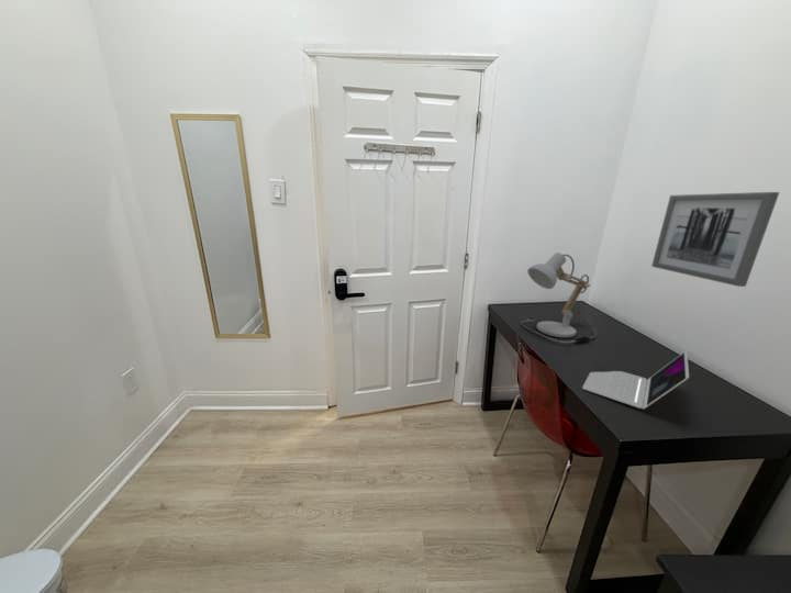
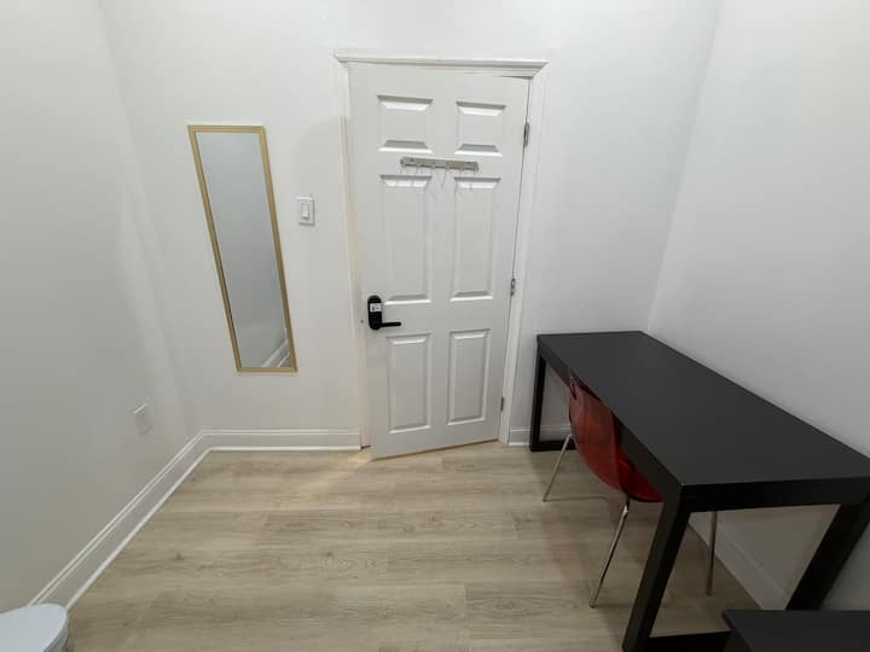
- laptop (633, 374)
- wall art (703, 236)
- desk lamp (554, 286)
